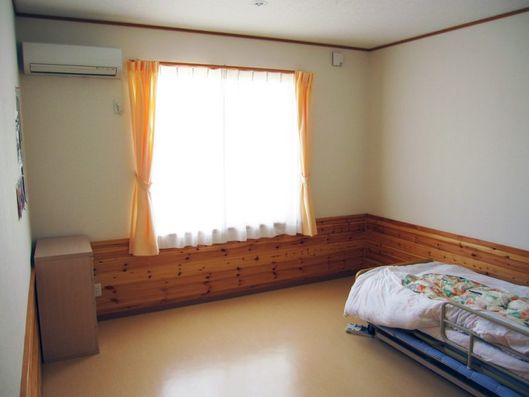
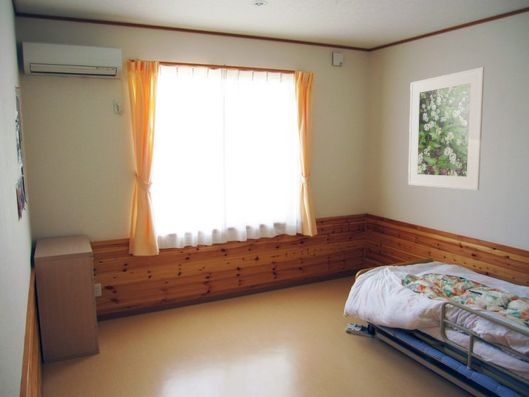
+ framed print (442, 132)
